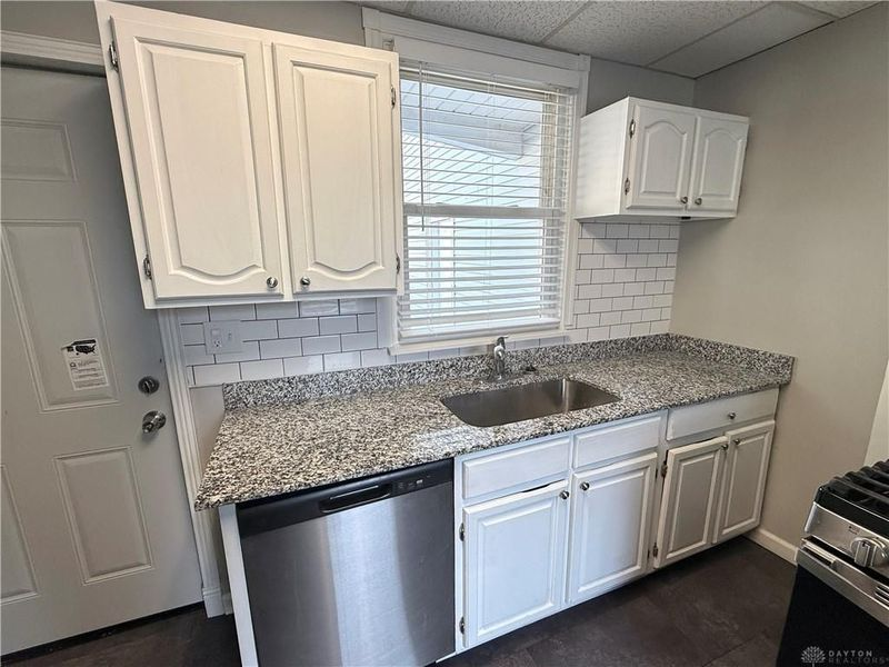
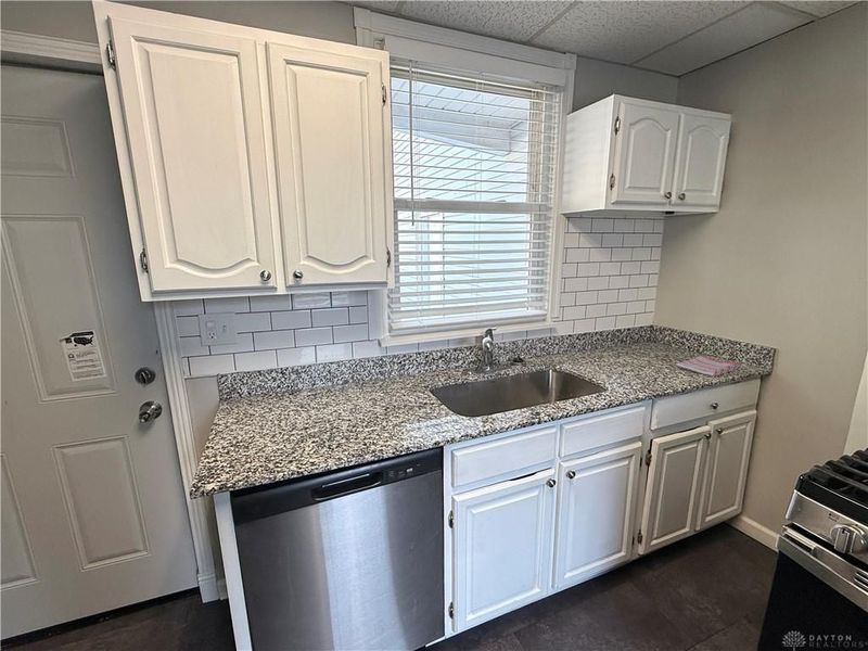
+ dish towel (705, 365)
